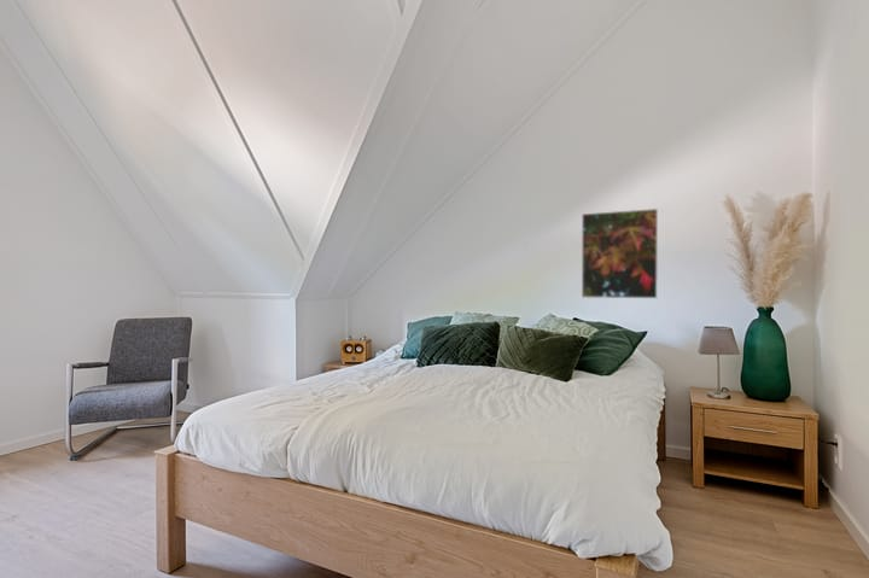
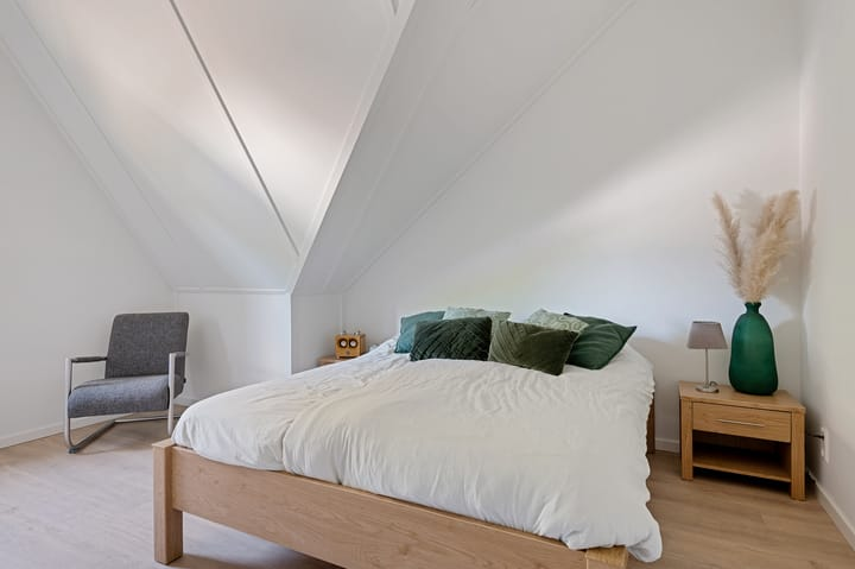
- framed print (618, 255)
